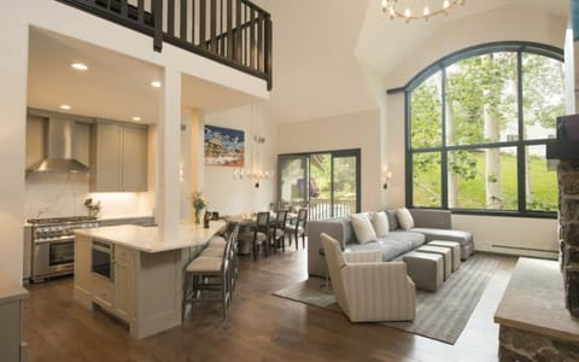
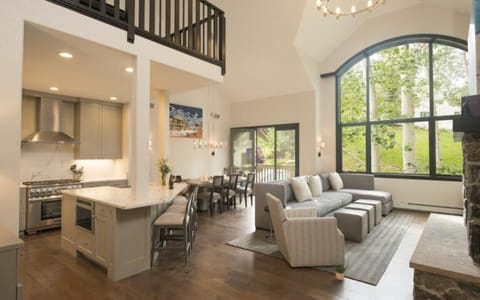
+ potted plant (340, 268)
